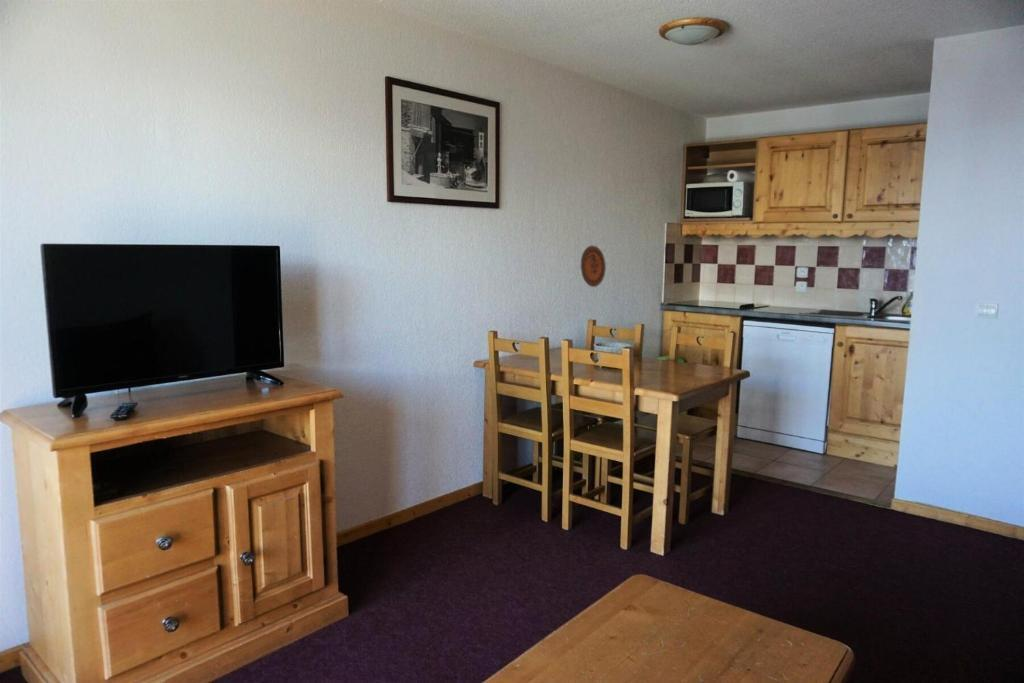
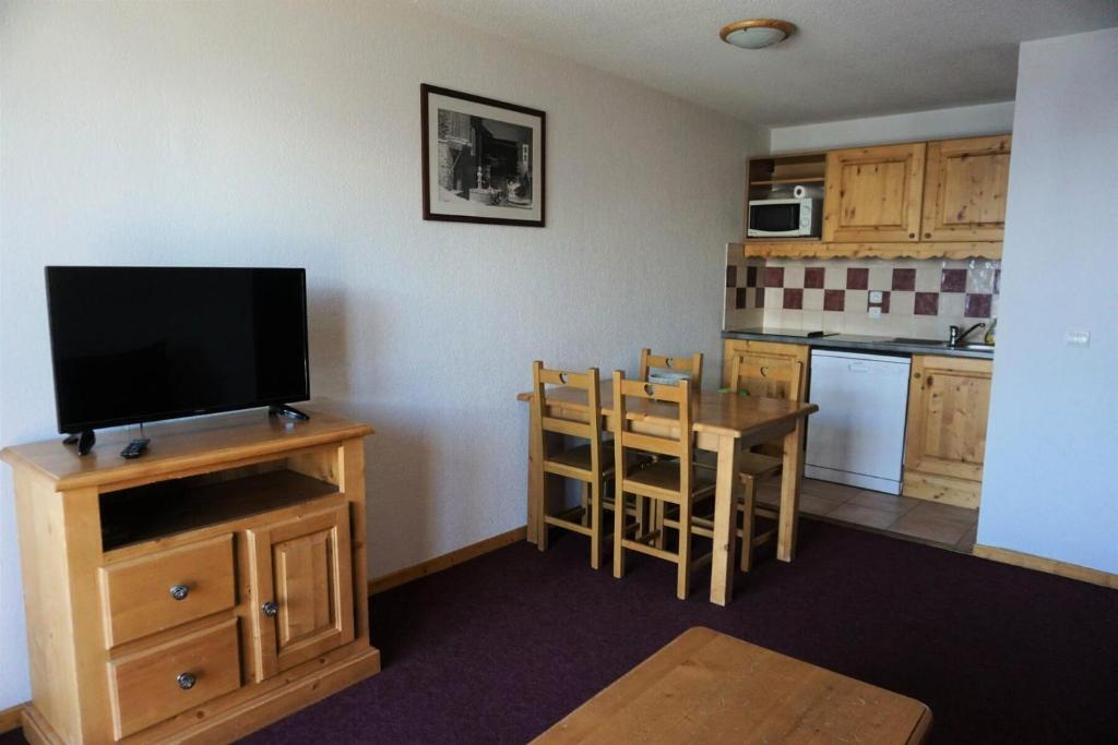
- decorative plate (592, 266)
